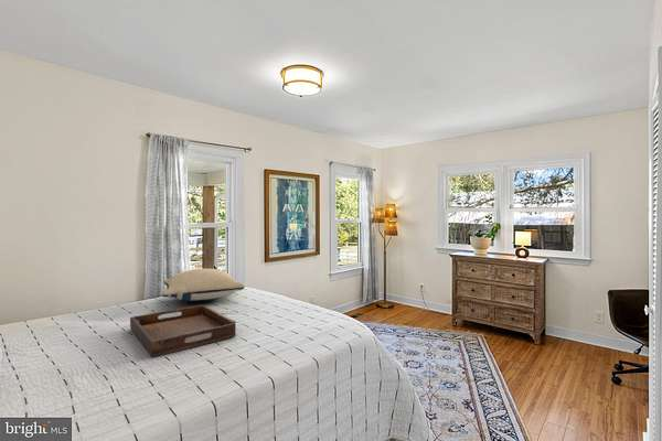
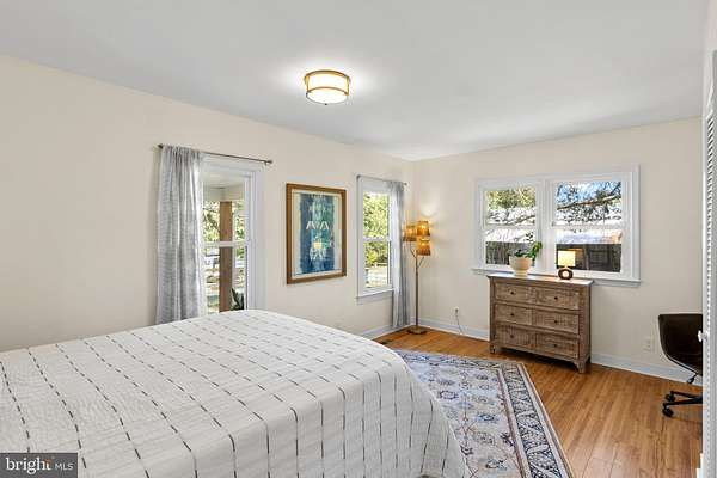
- serving tray (182, 326)
- pillow (201, 283)
